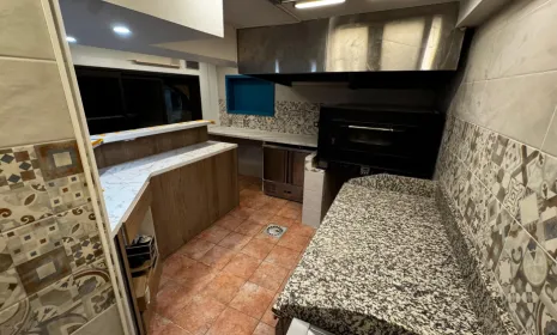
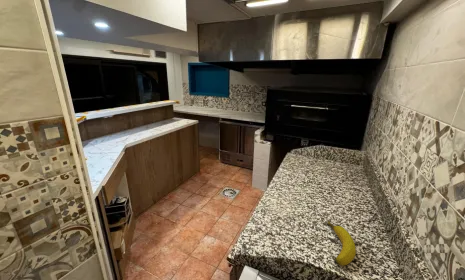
+ banana (340, 239)
